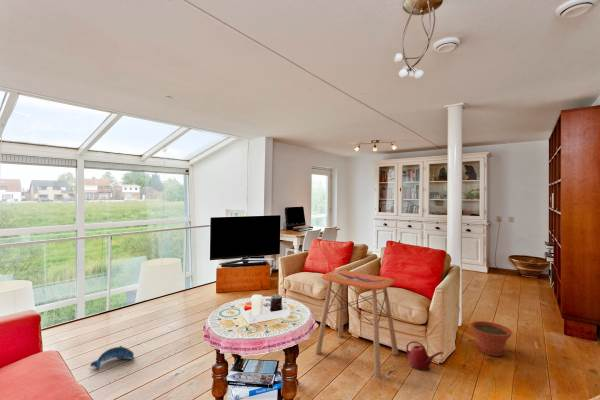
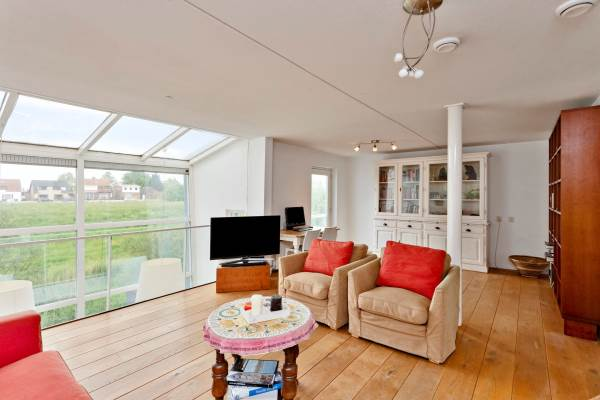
- plant pot (490, 339)
- side table (358, 312)
- plush toy (114, 355)
- watering can (424, 355)
